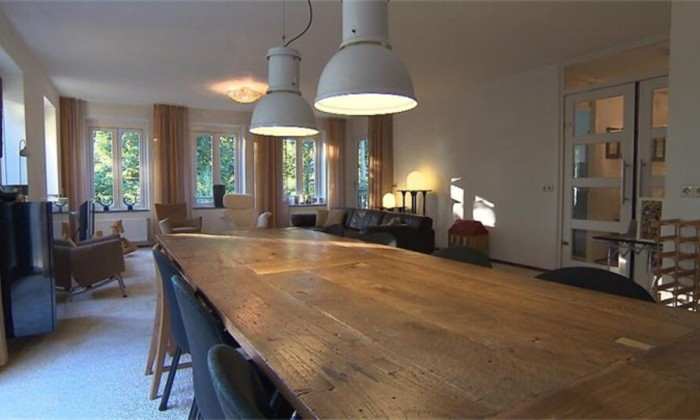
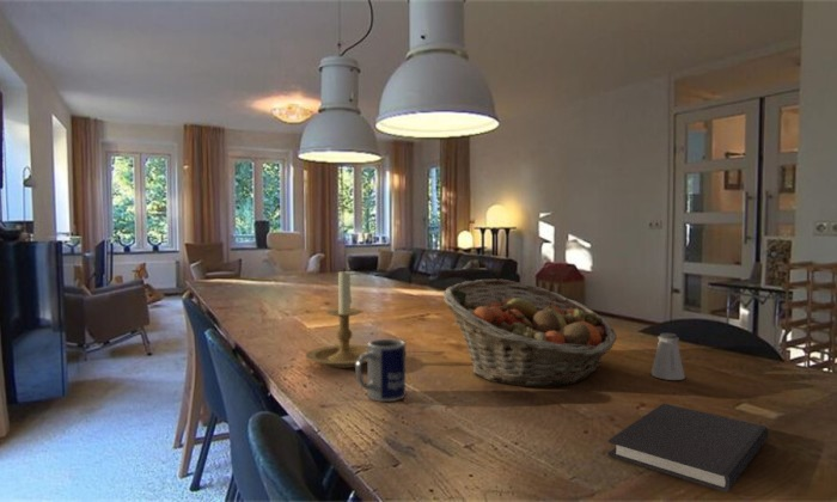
+ saltshaker (667, 355)
+ mug (379, 371)
+ candle holder (344, 316)
+ diary (690, 440)
+ fruit basket (529, 325)
